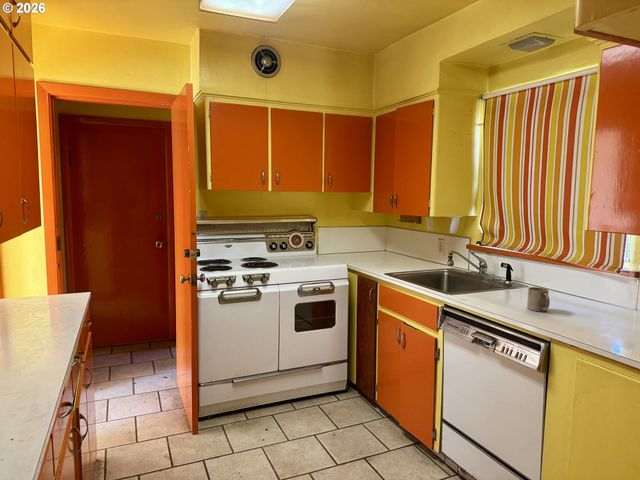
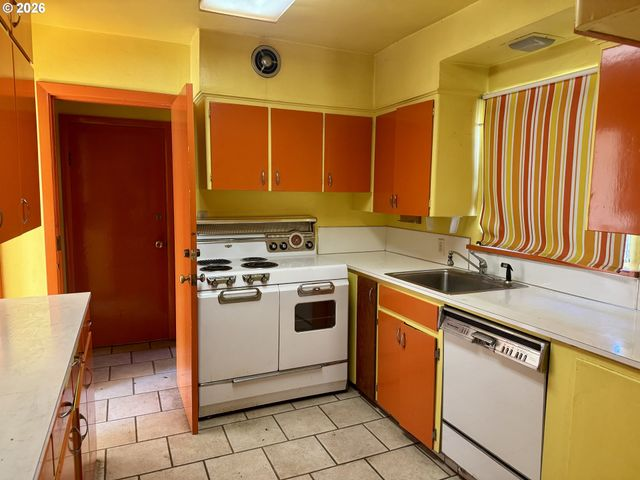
- mug (540, 300)
